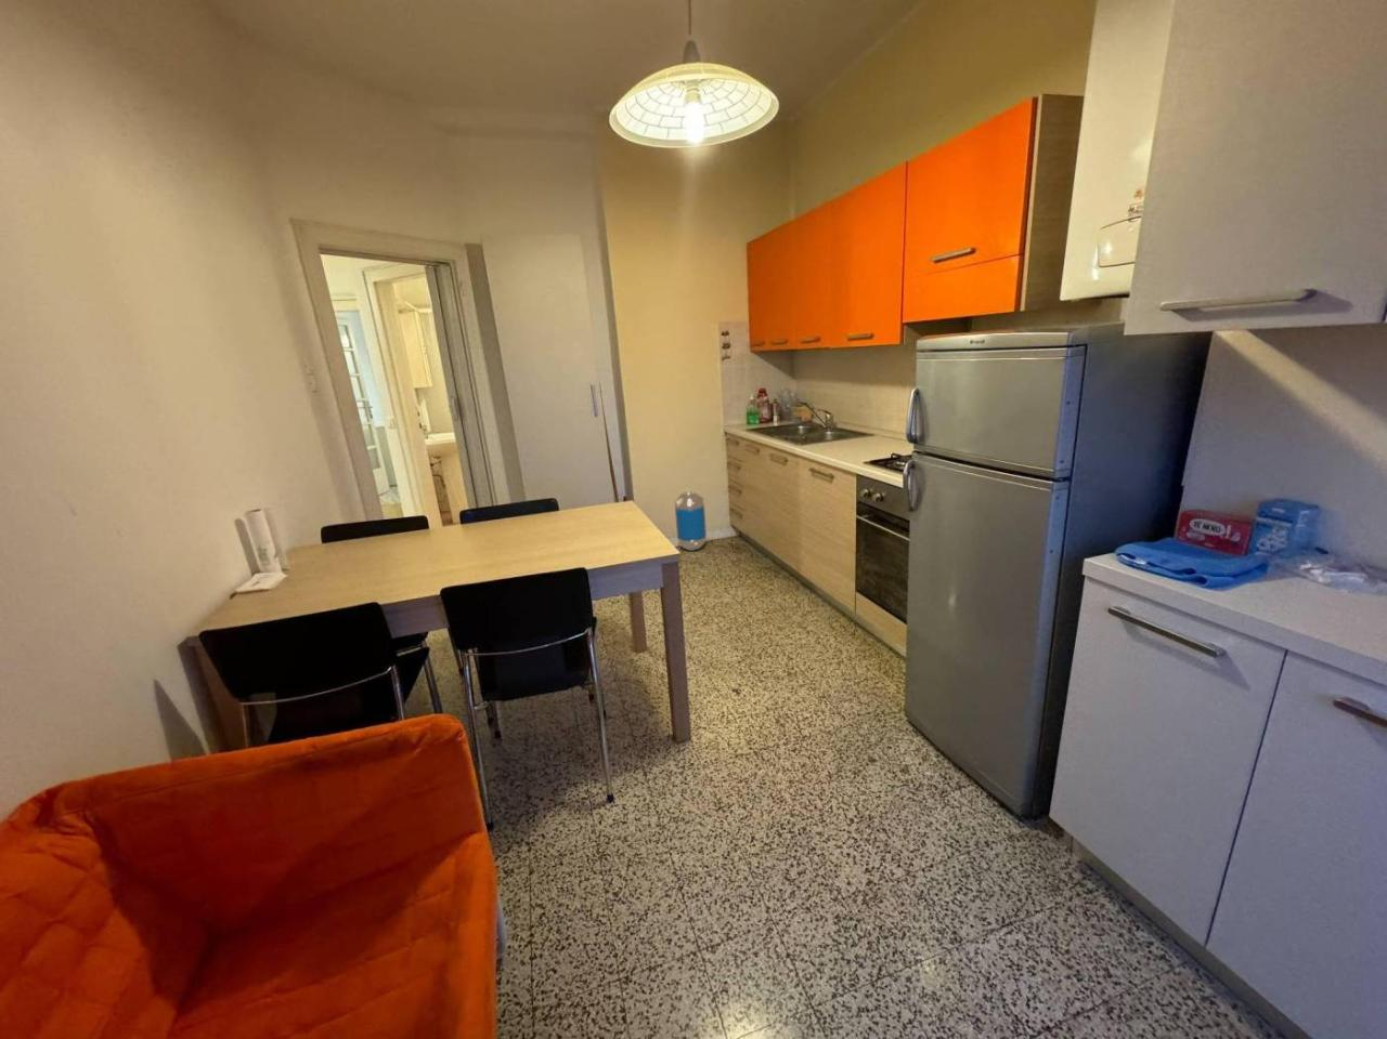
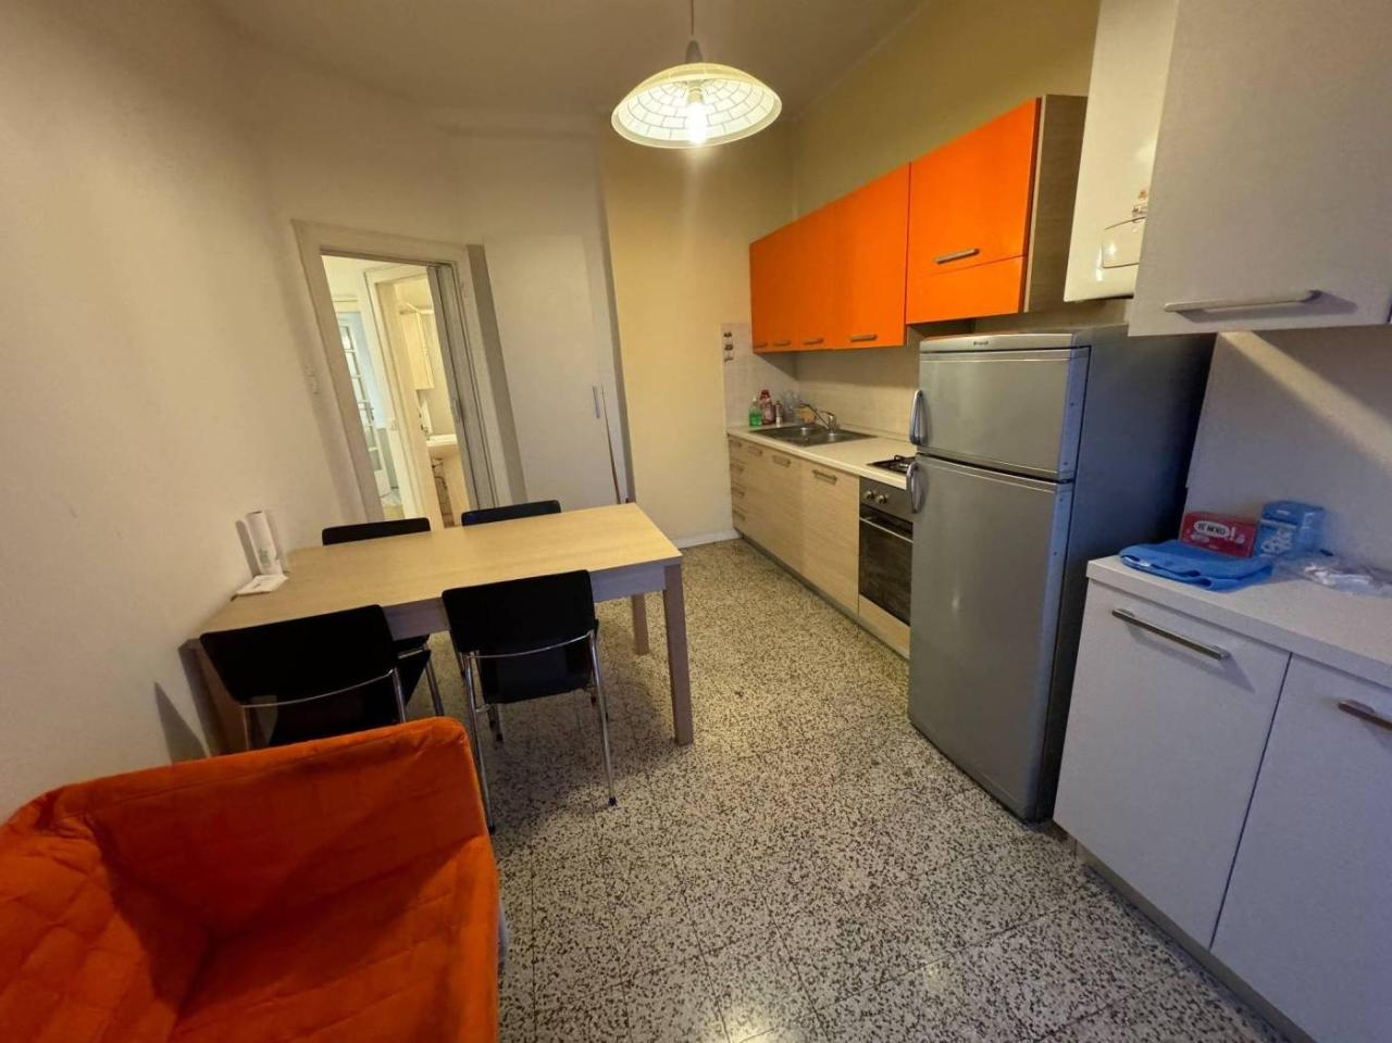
- trash can (690, 521)
